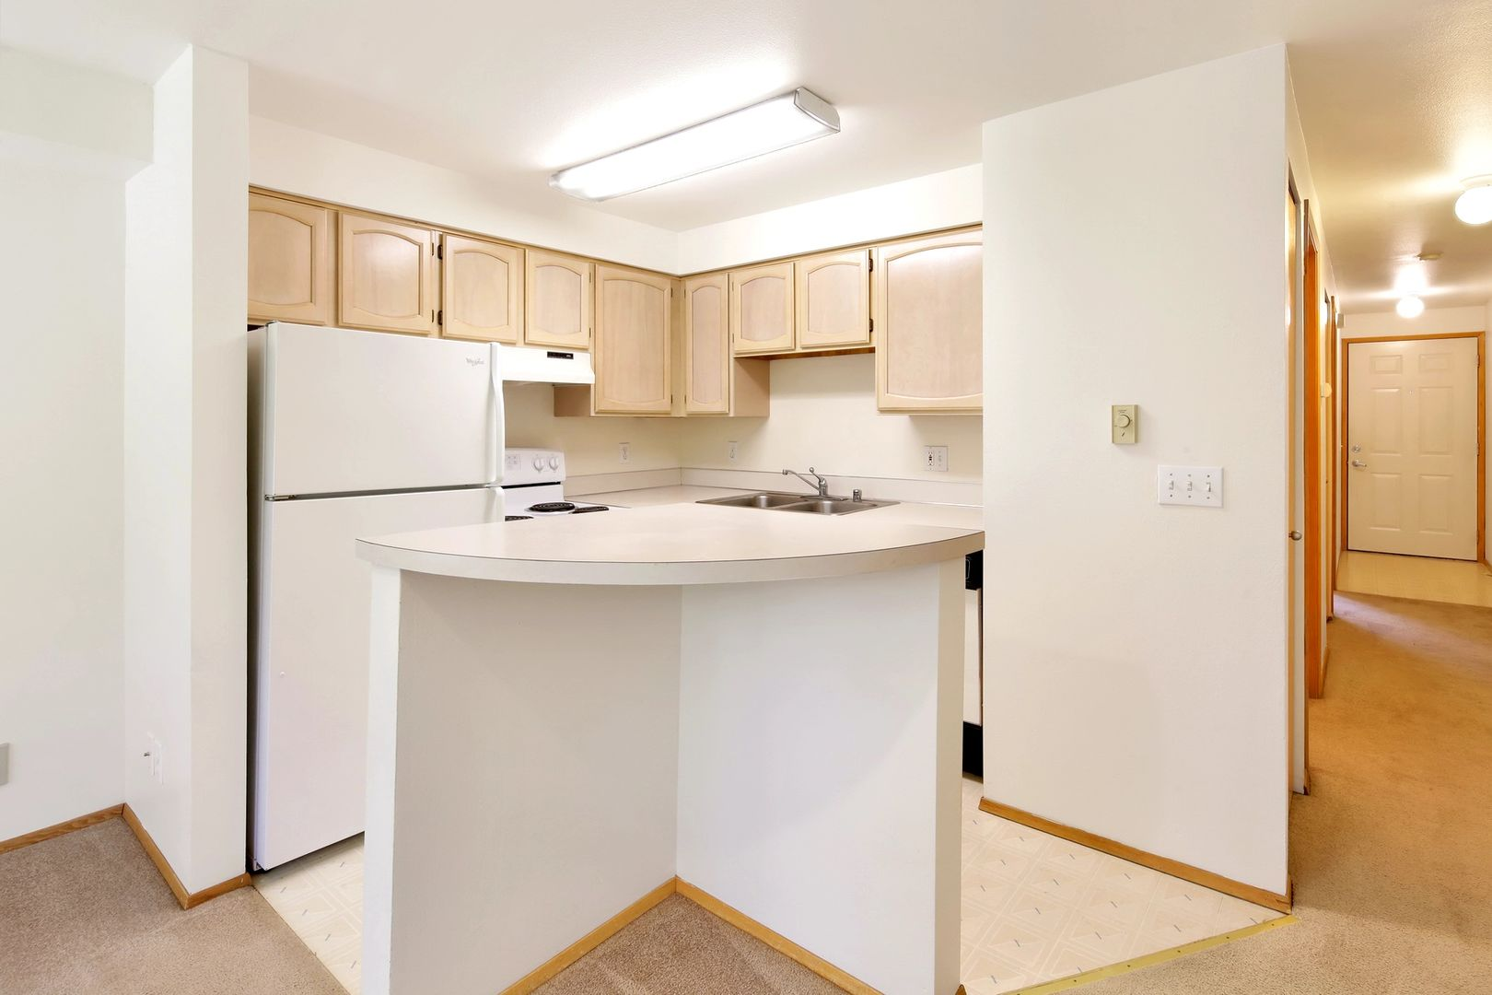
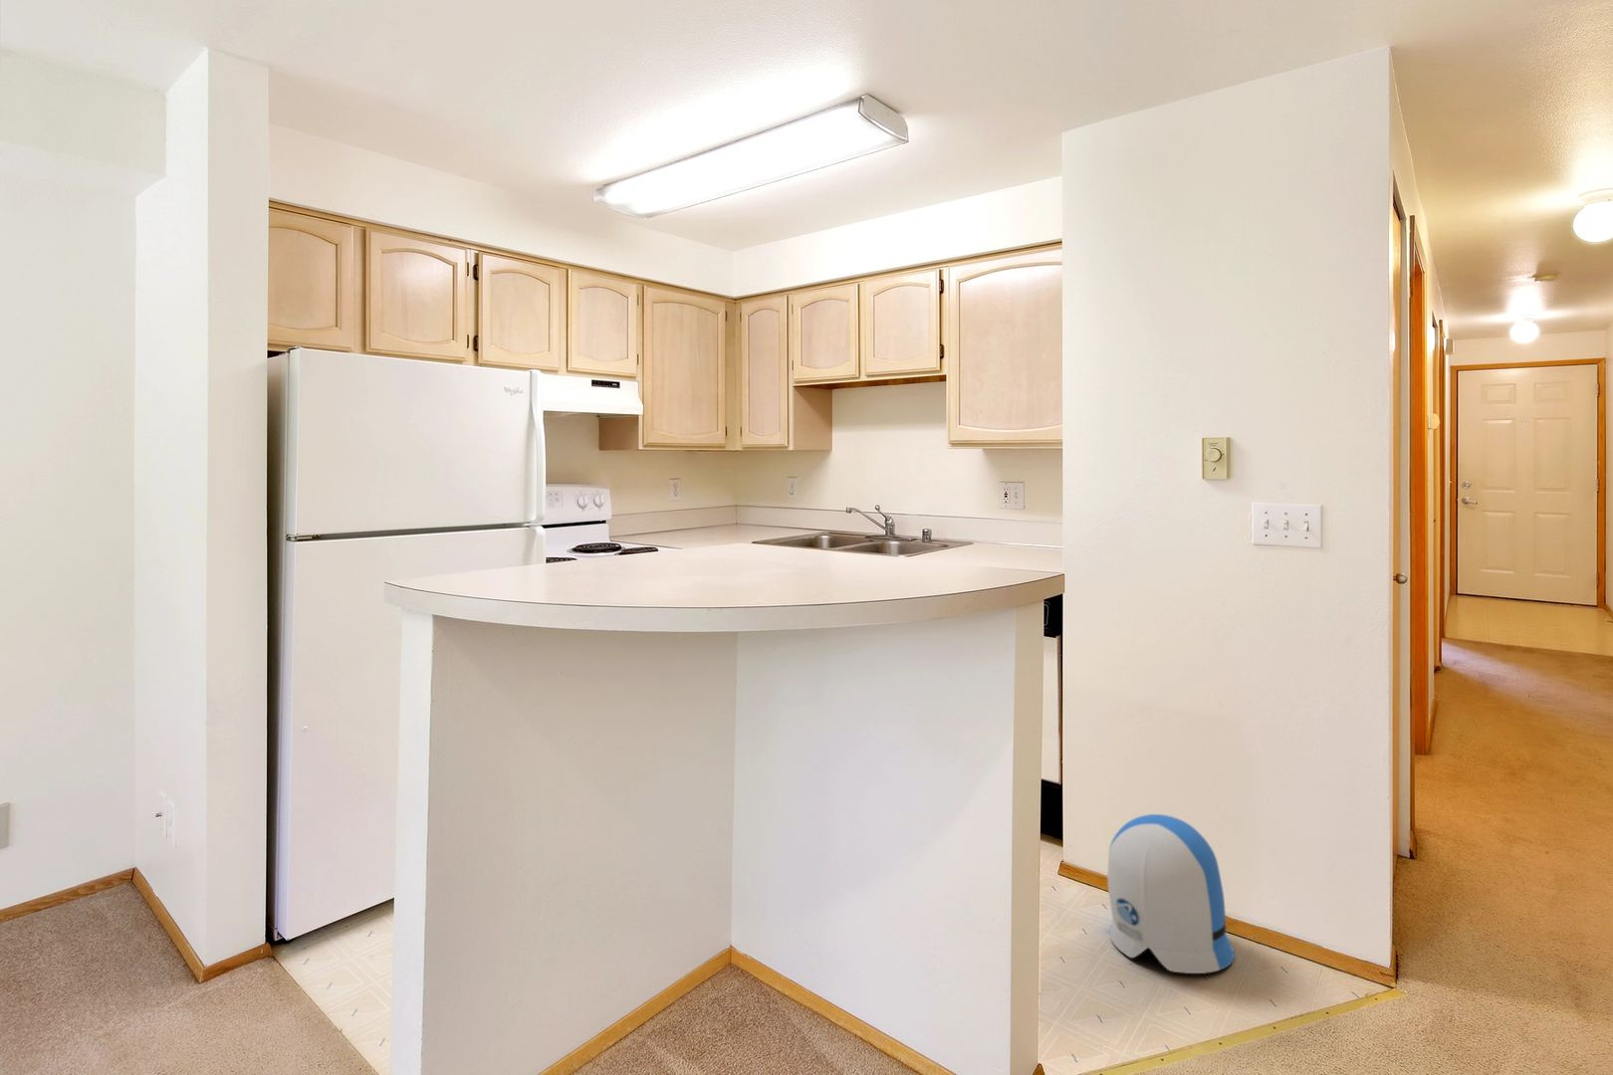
+ sun visor (1168, 879)
